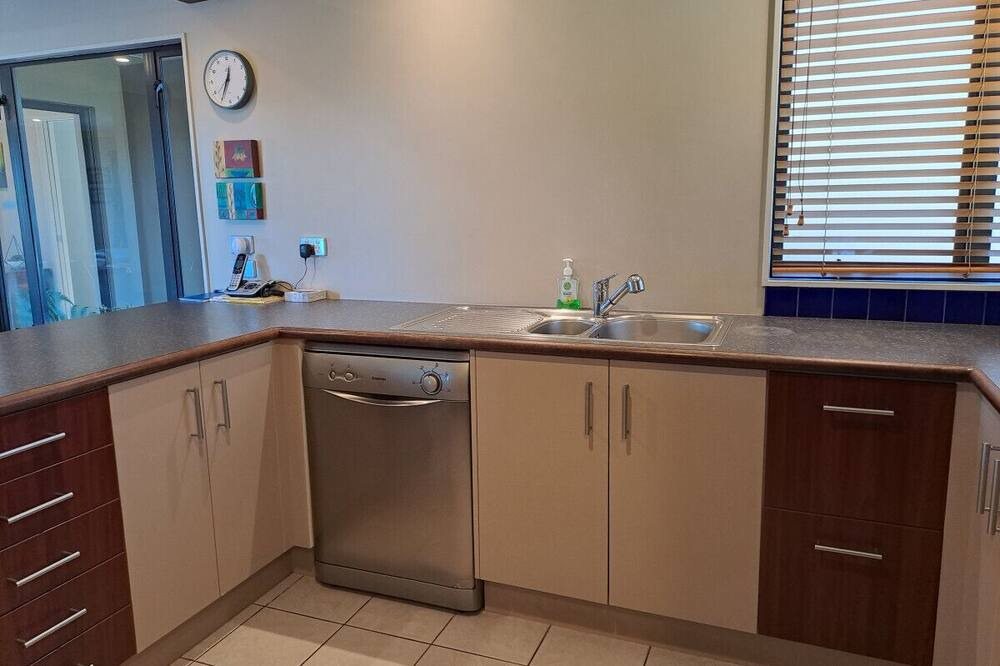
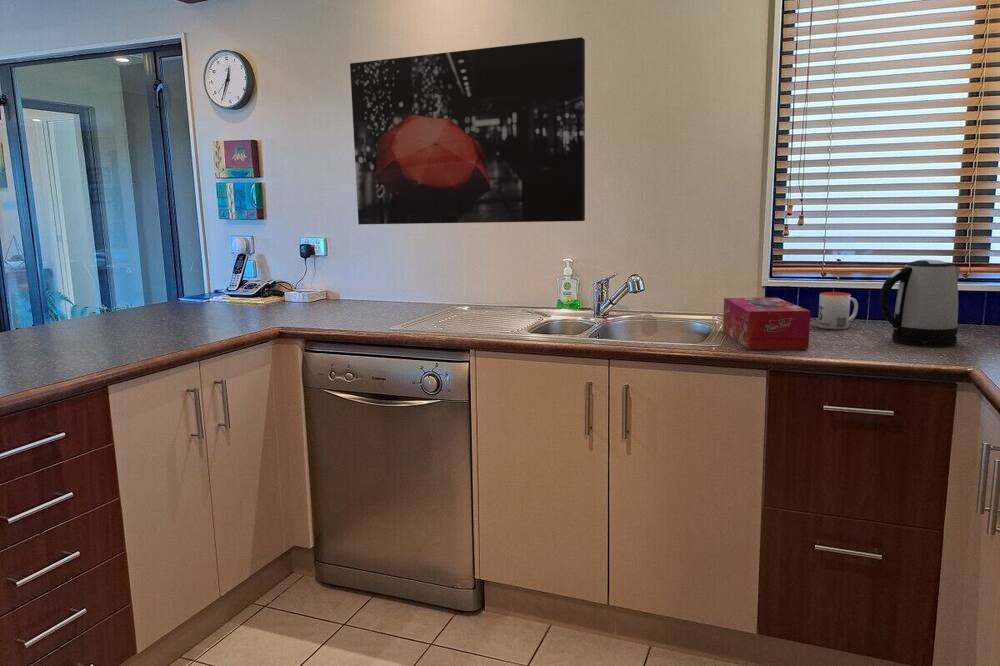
+ mug (839, 310)
+ tissue box (763, 321)
+ kettle (918, 301)
+ wall art (462, 139)
